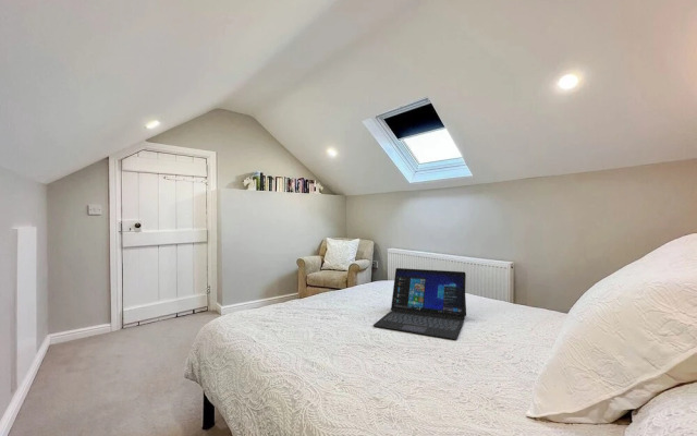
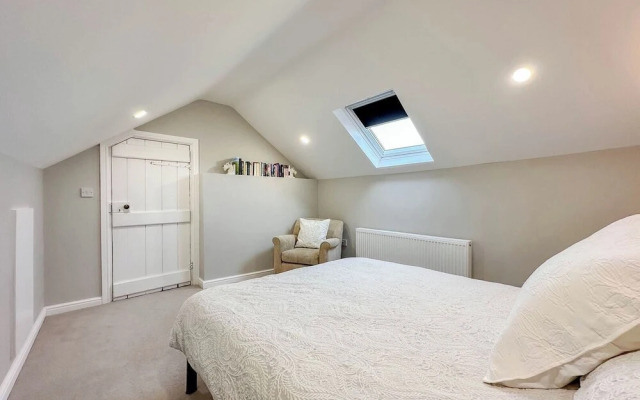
- laptop (420, 298)
